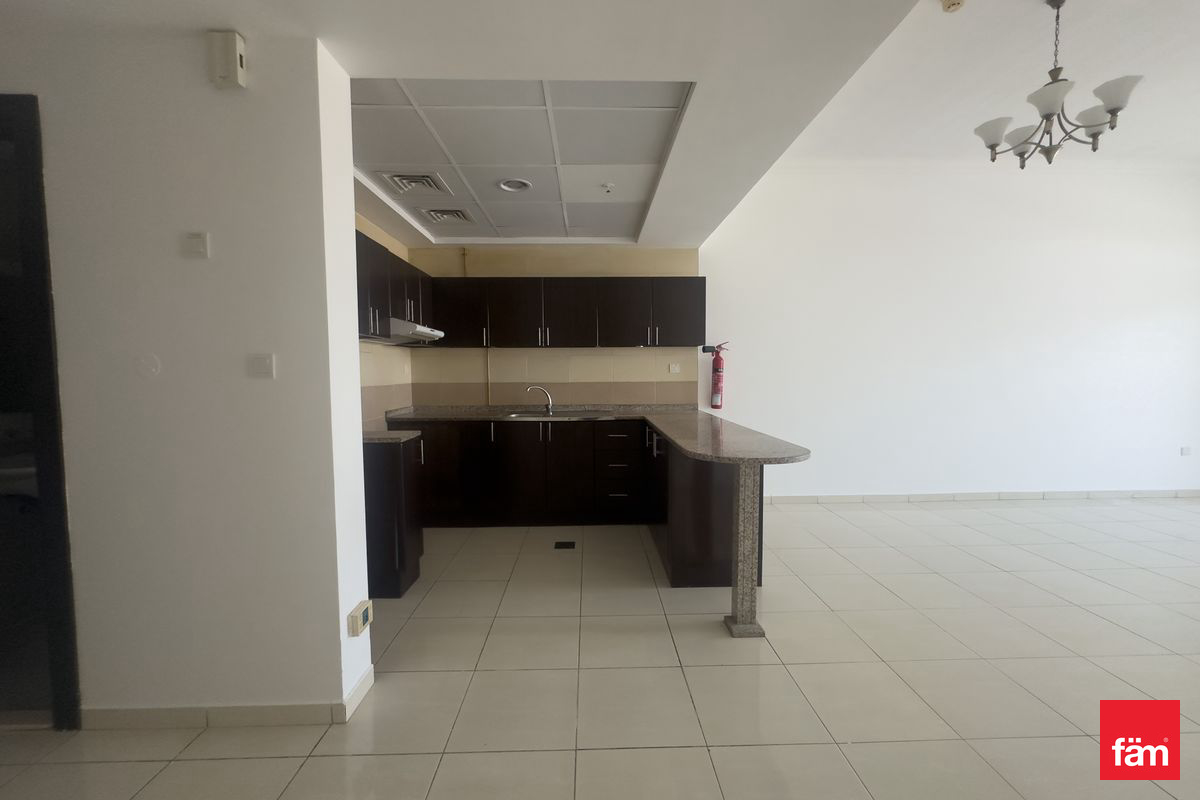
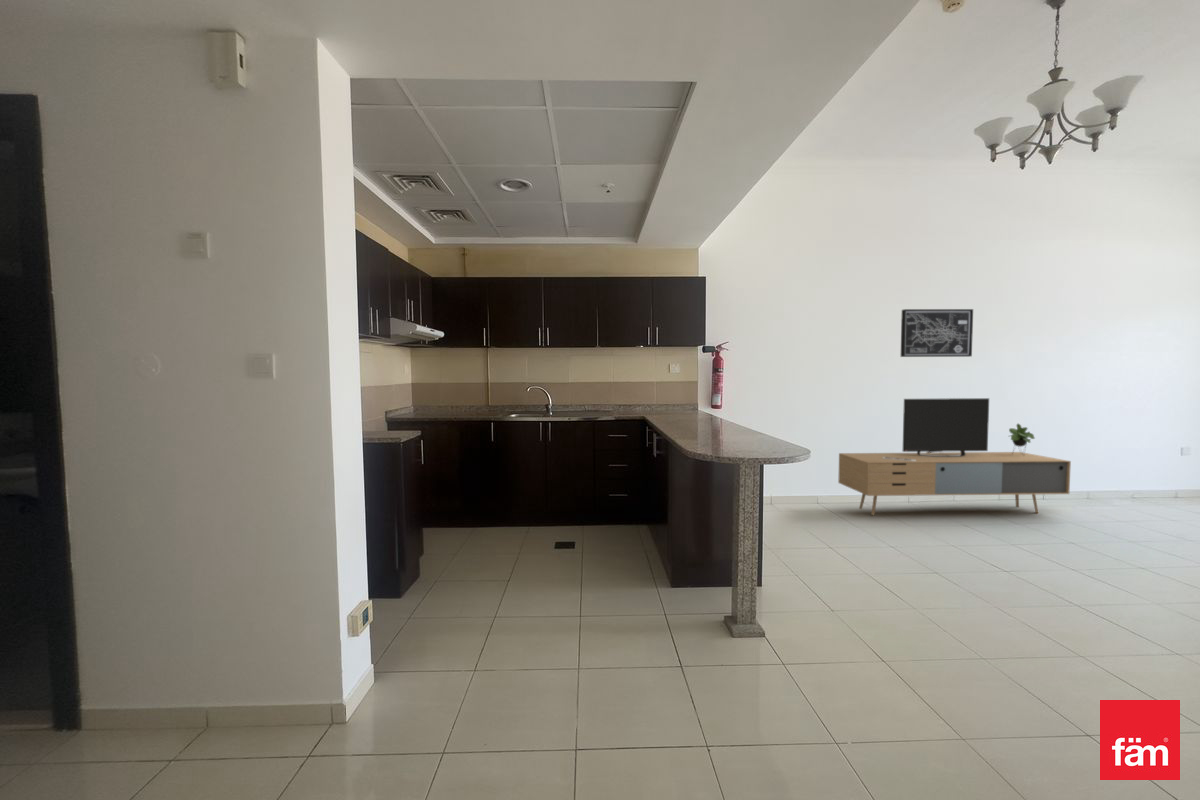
+ media console (947, 455)
+ wall art (936, 333)
